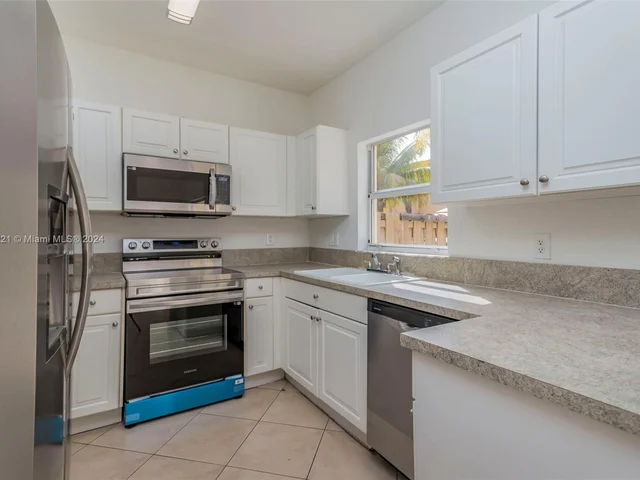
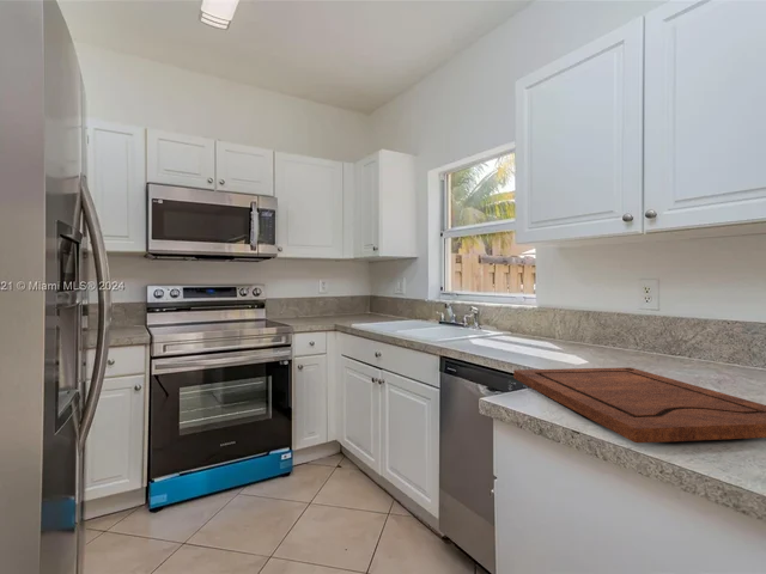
+ cutting board (632, 395)
